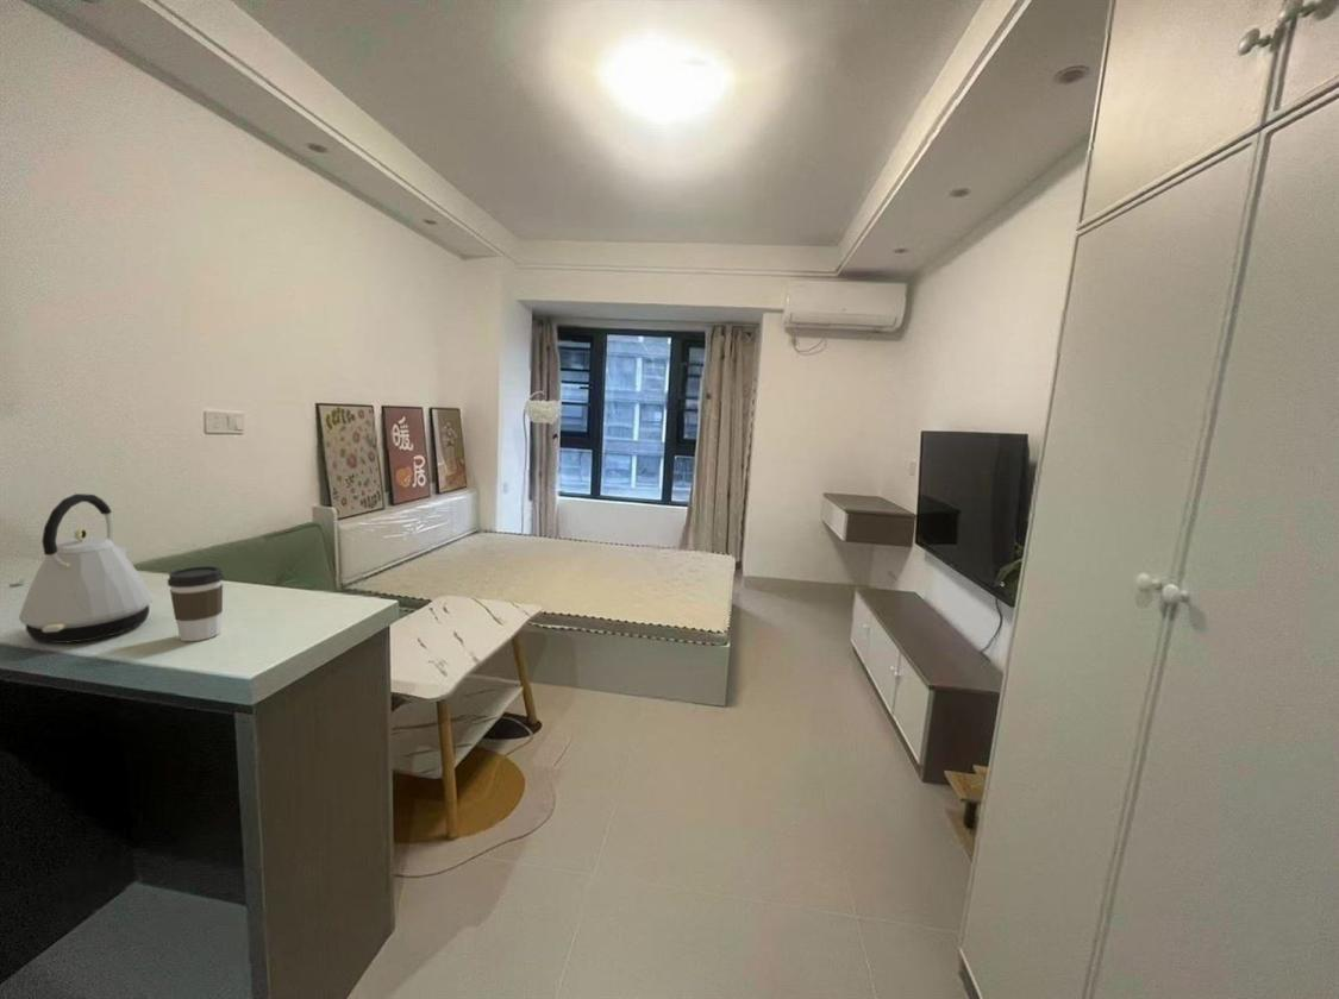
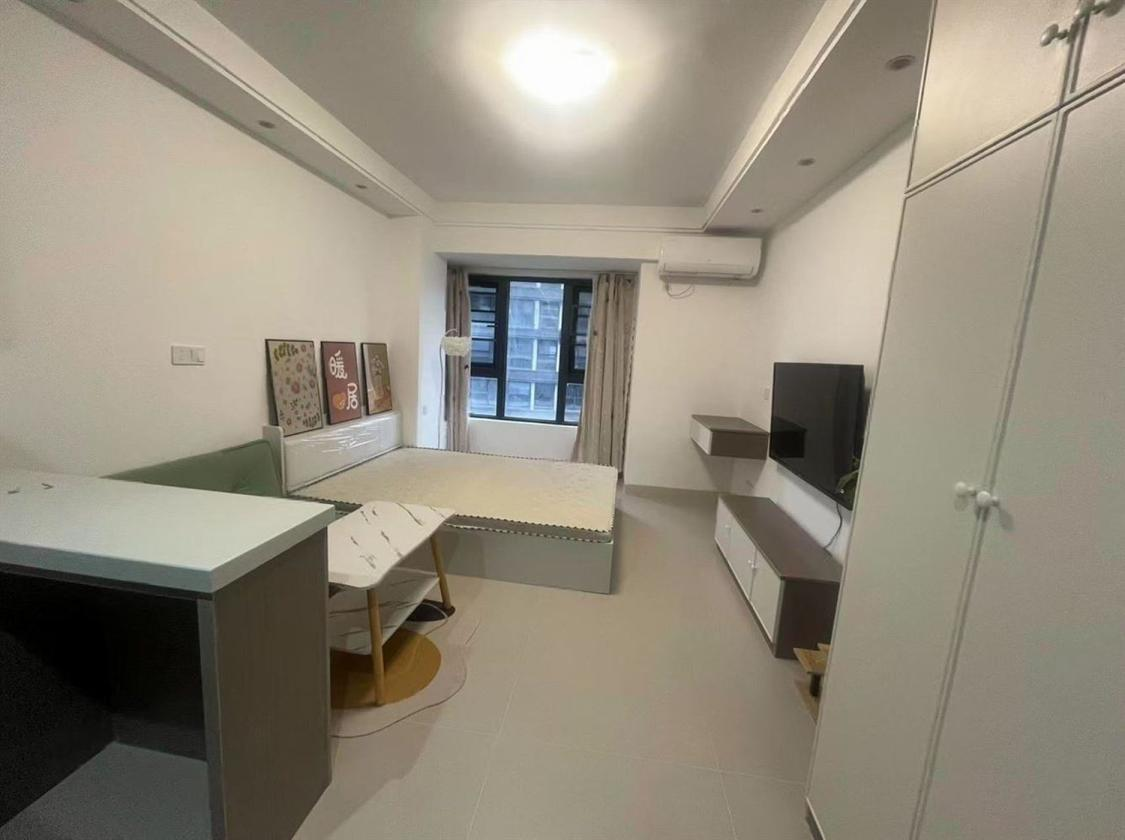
- kettle (87, 563)
- coffee cup (198, 603)
